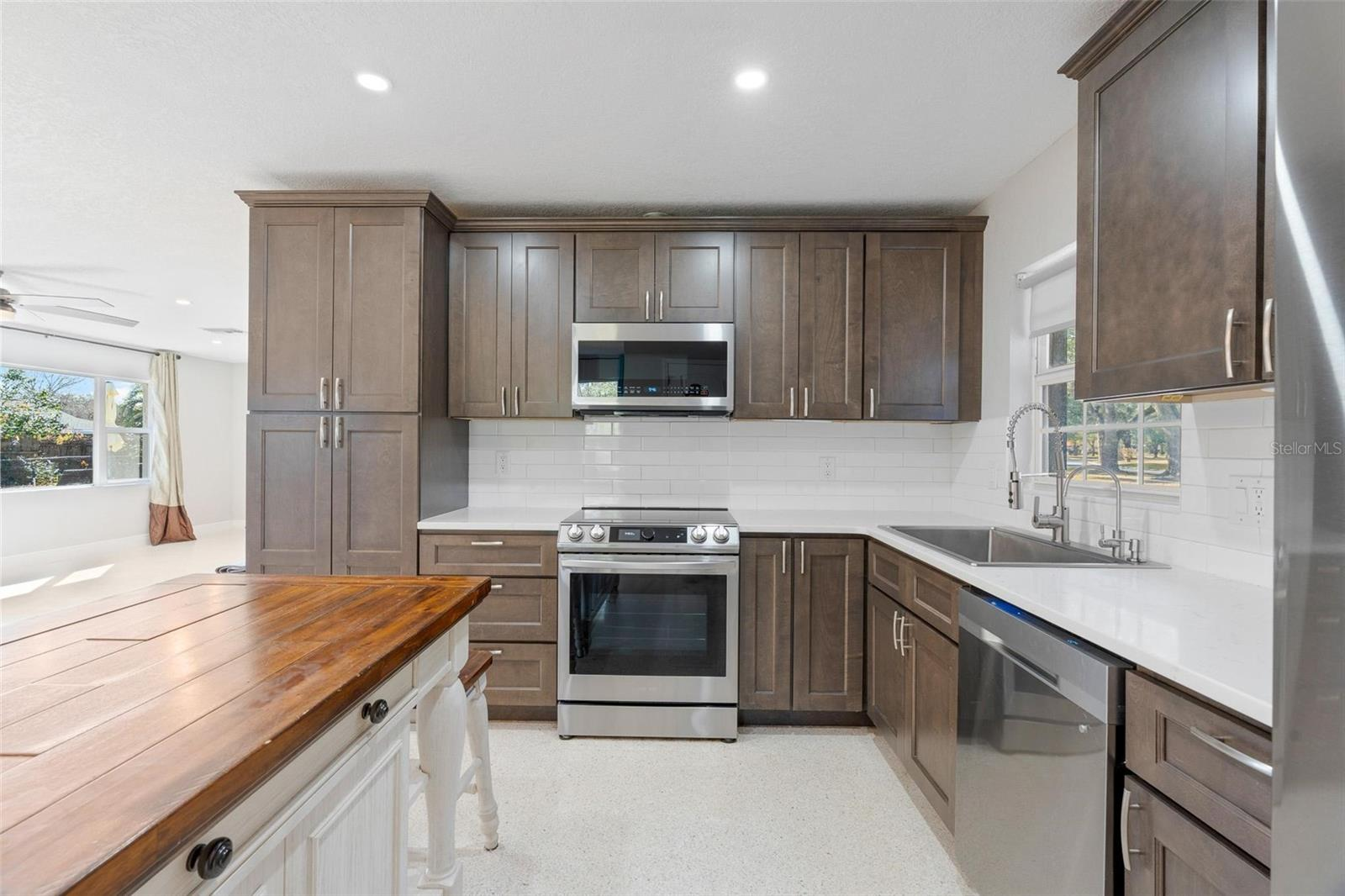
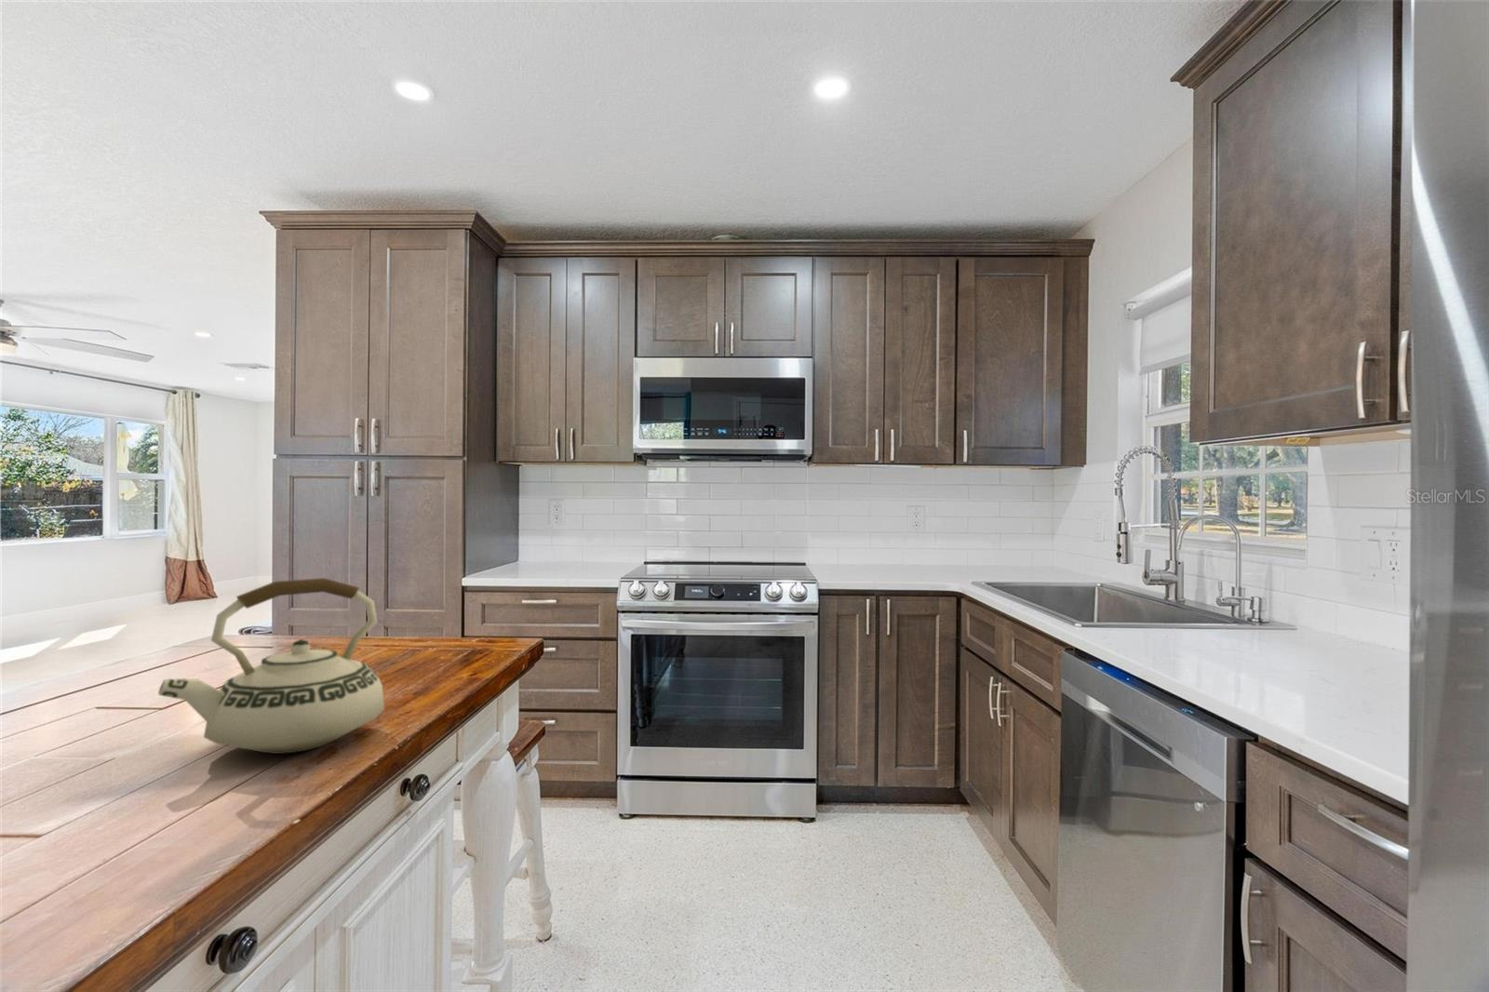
+ teakettle (281, 662)
